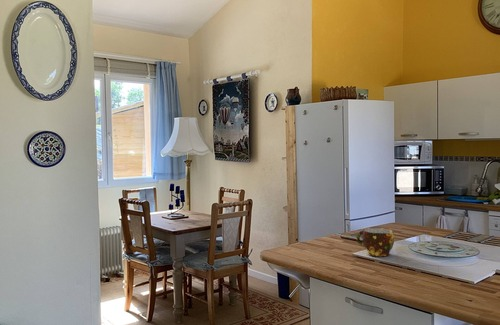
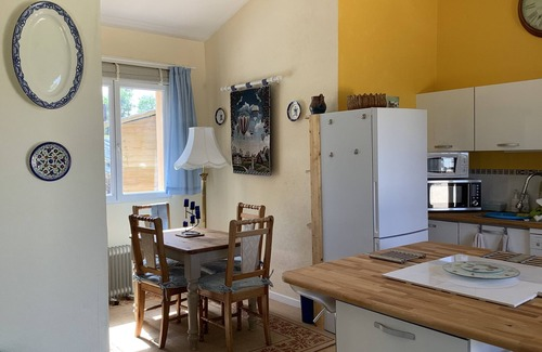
- cup (376, 242)
